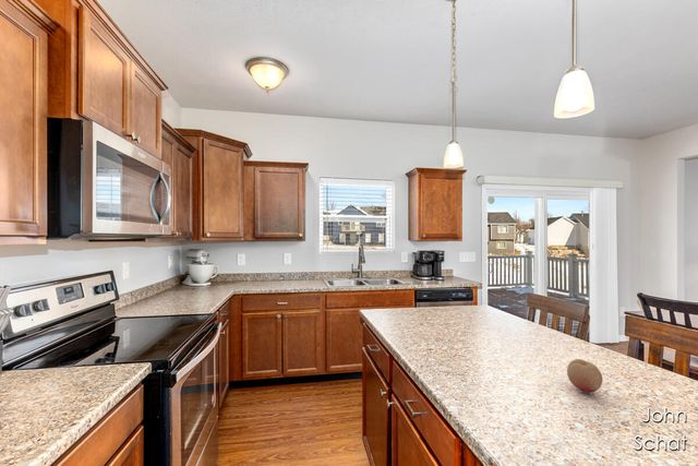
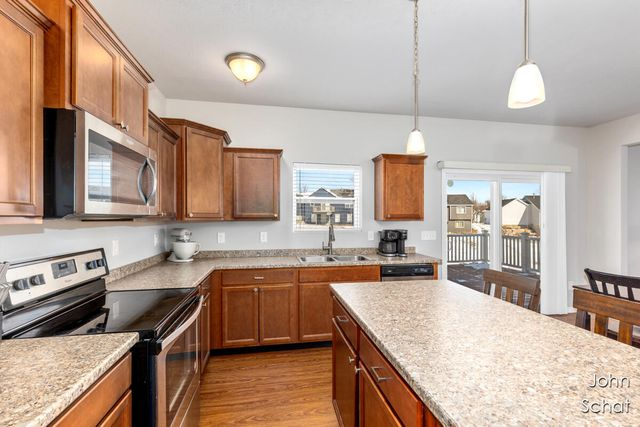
- fruit (583, 375)
